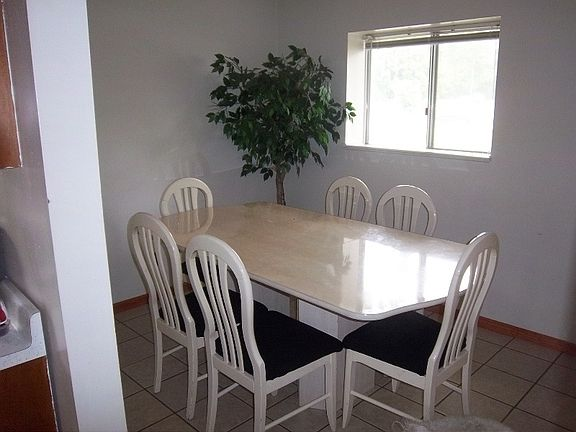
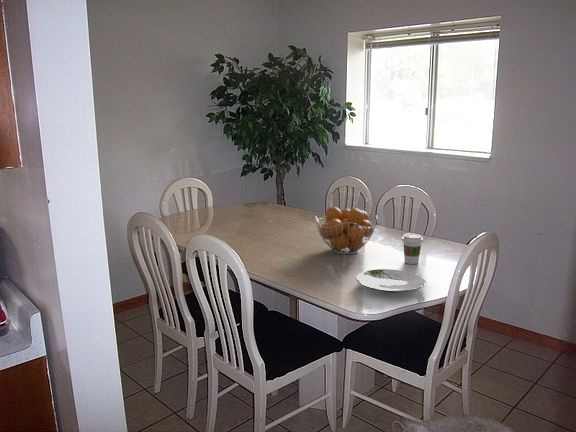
+ fruit basket (345, 229)
+ coffee cup (412, 248)
+ plate (390, 283)
